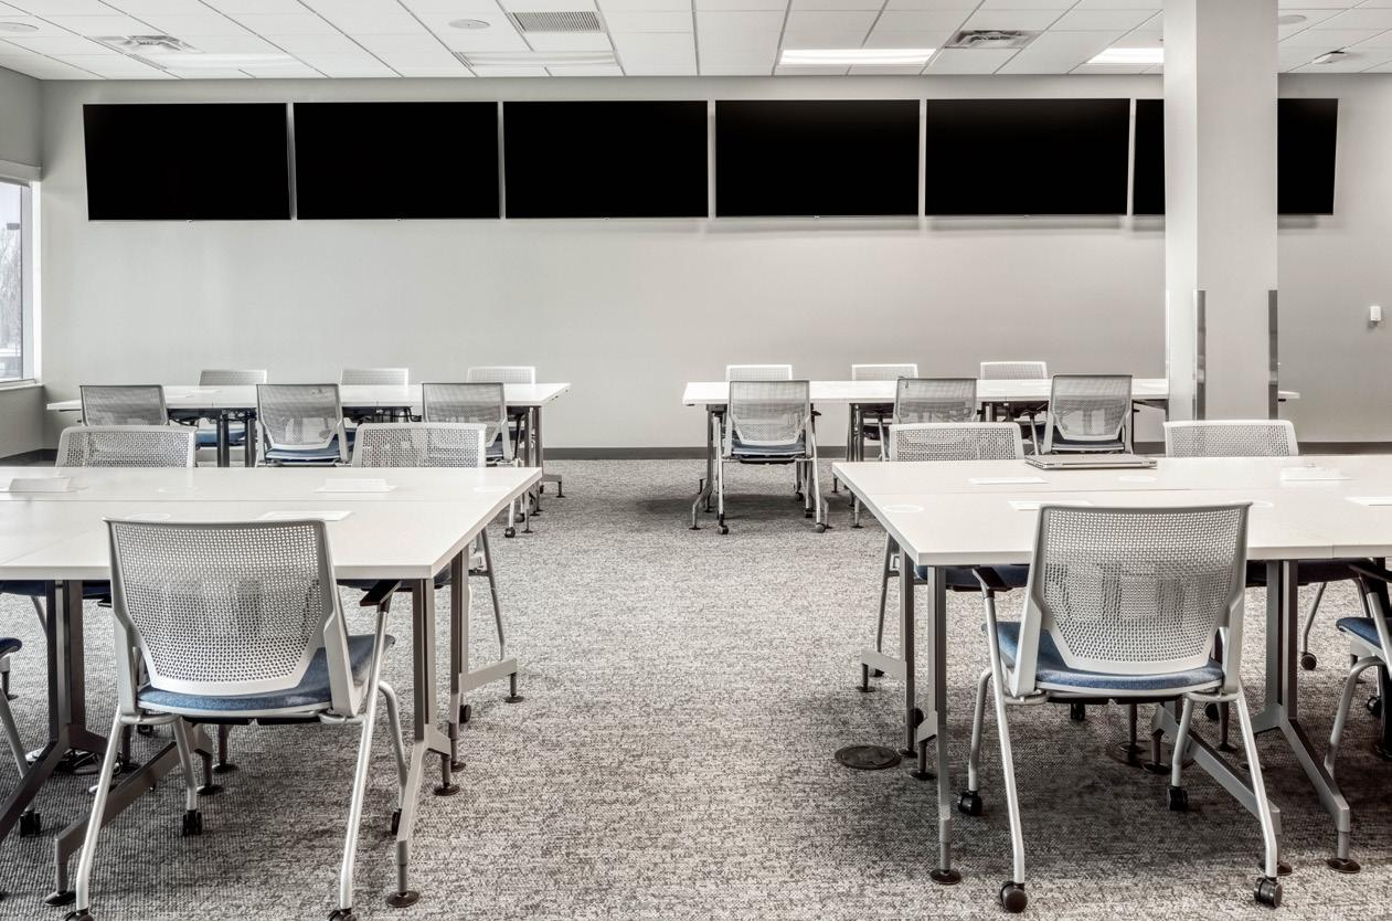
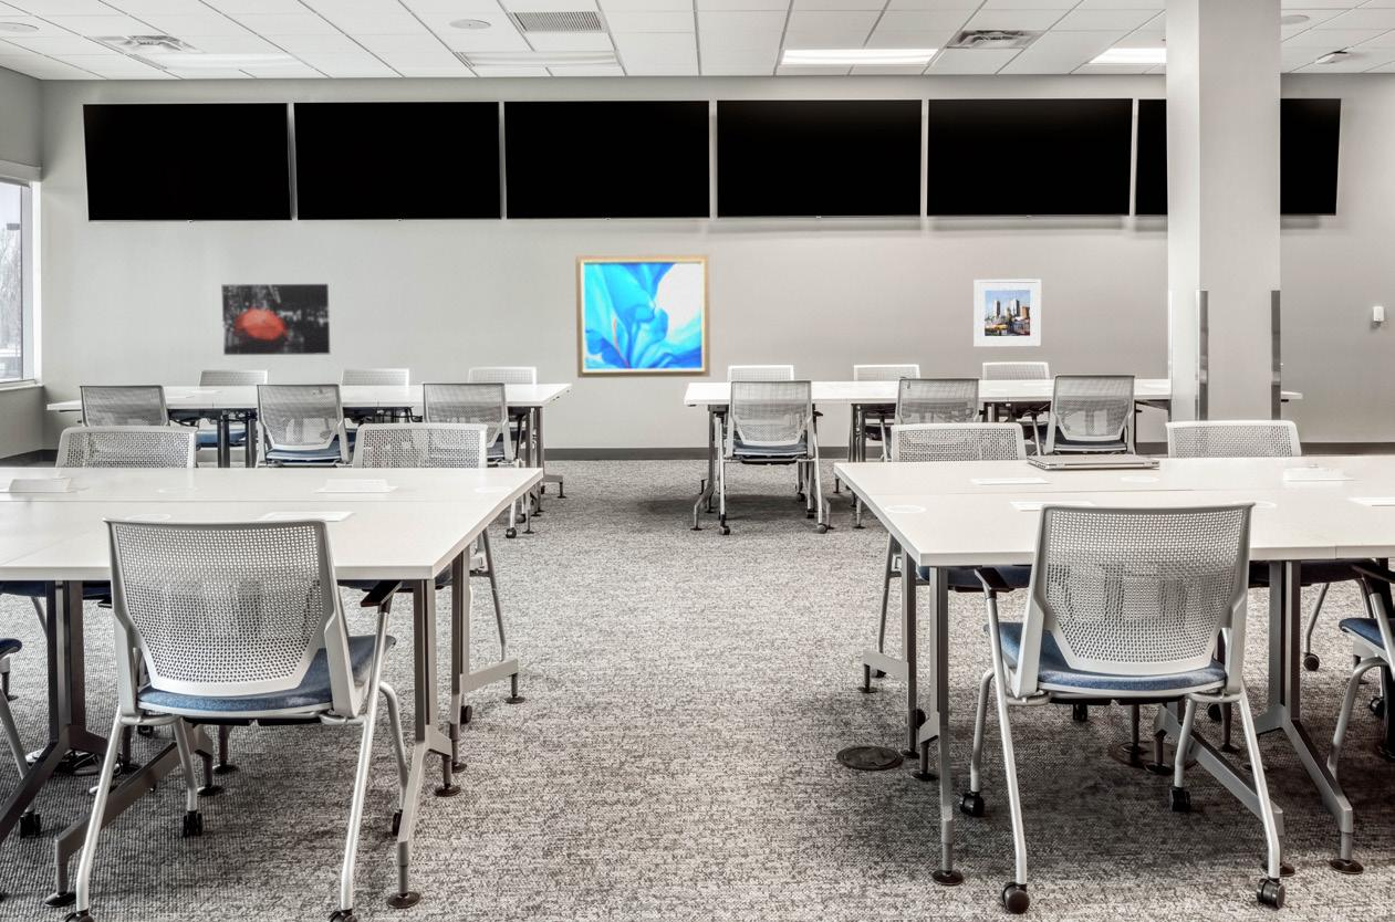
+ wall art (643, 316)
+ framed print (1007, 313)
+ wall art (275, 319)
